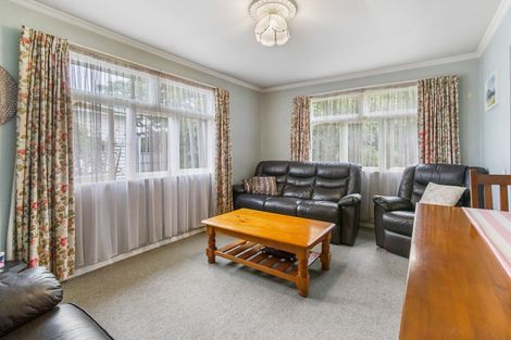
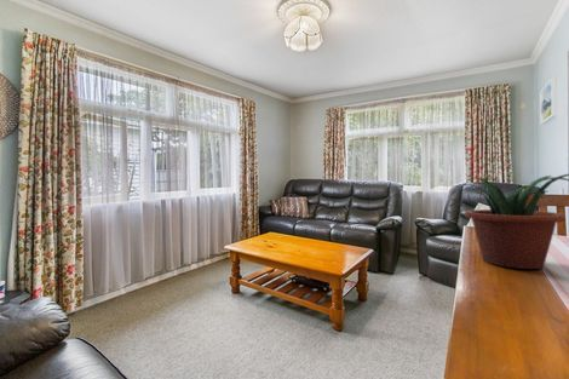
+ potted plant (511, 218)
